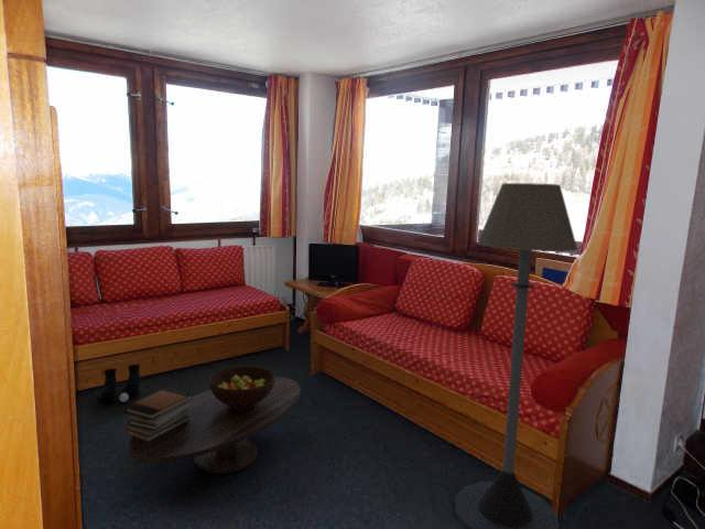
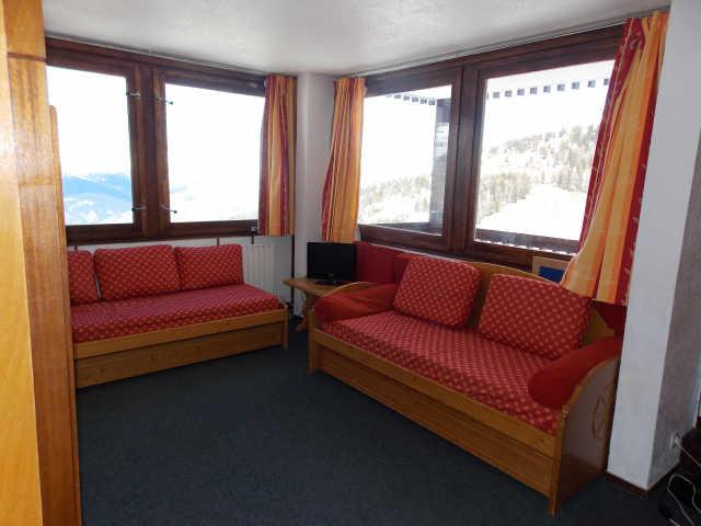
- floor lamp (517, 357)
- fruit bowl (242, 390)
- boots (116, 379)
- coffee table (226, 433)
- book stack (160, 412)
